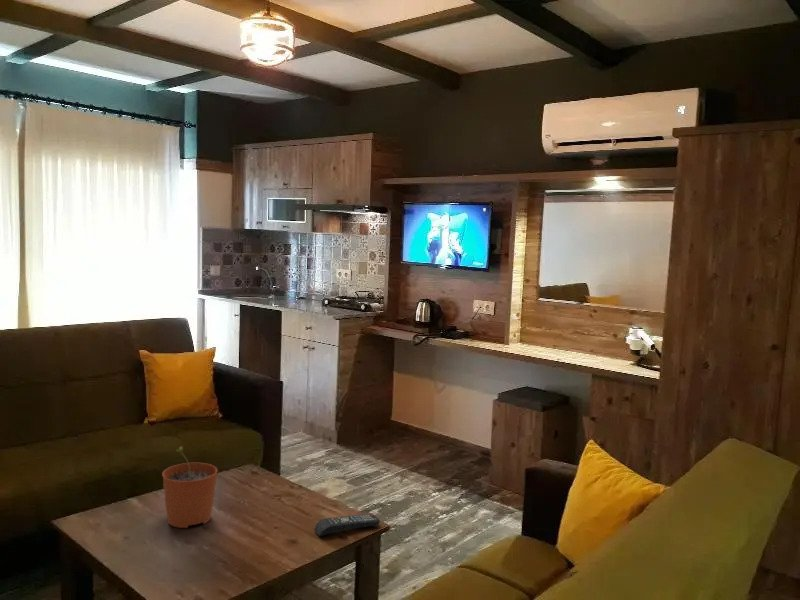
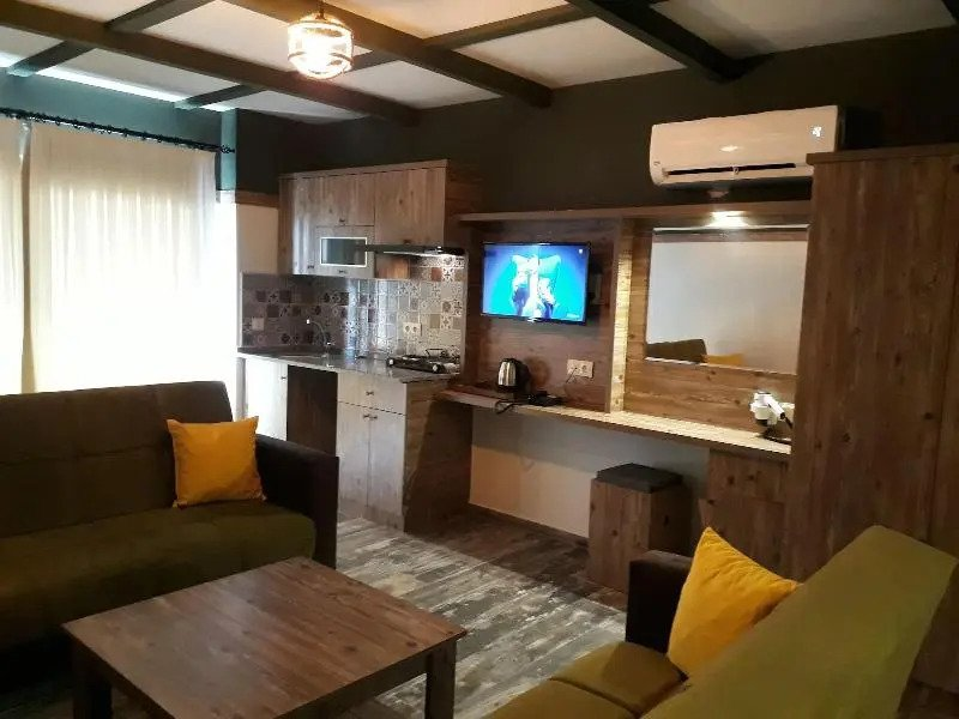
- remote control (347, 523)
- plant pot (190, 483)
